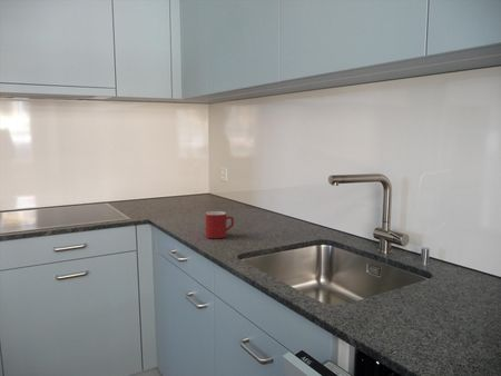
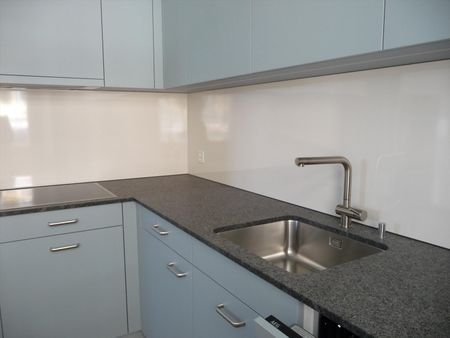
- mug (219, 224)
